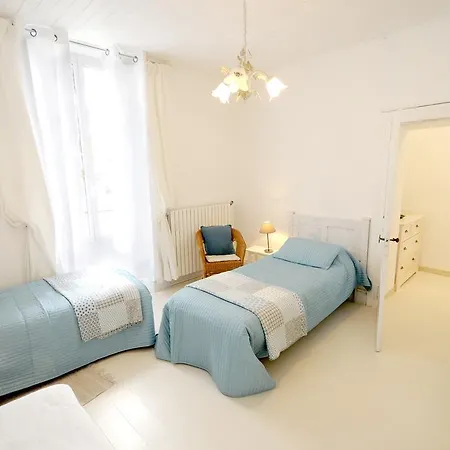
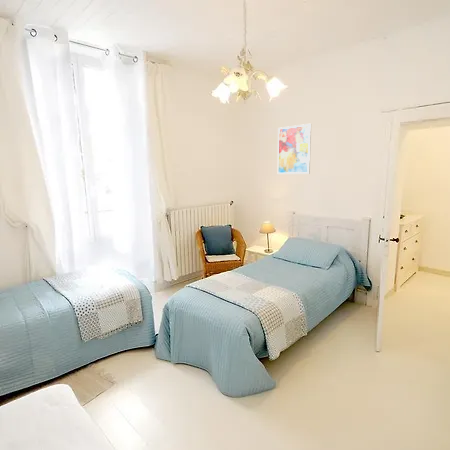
+ wall art (293, 150)
